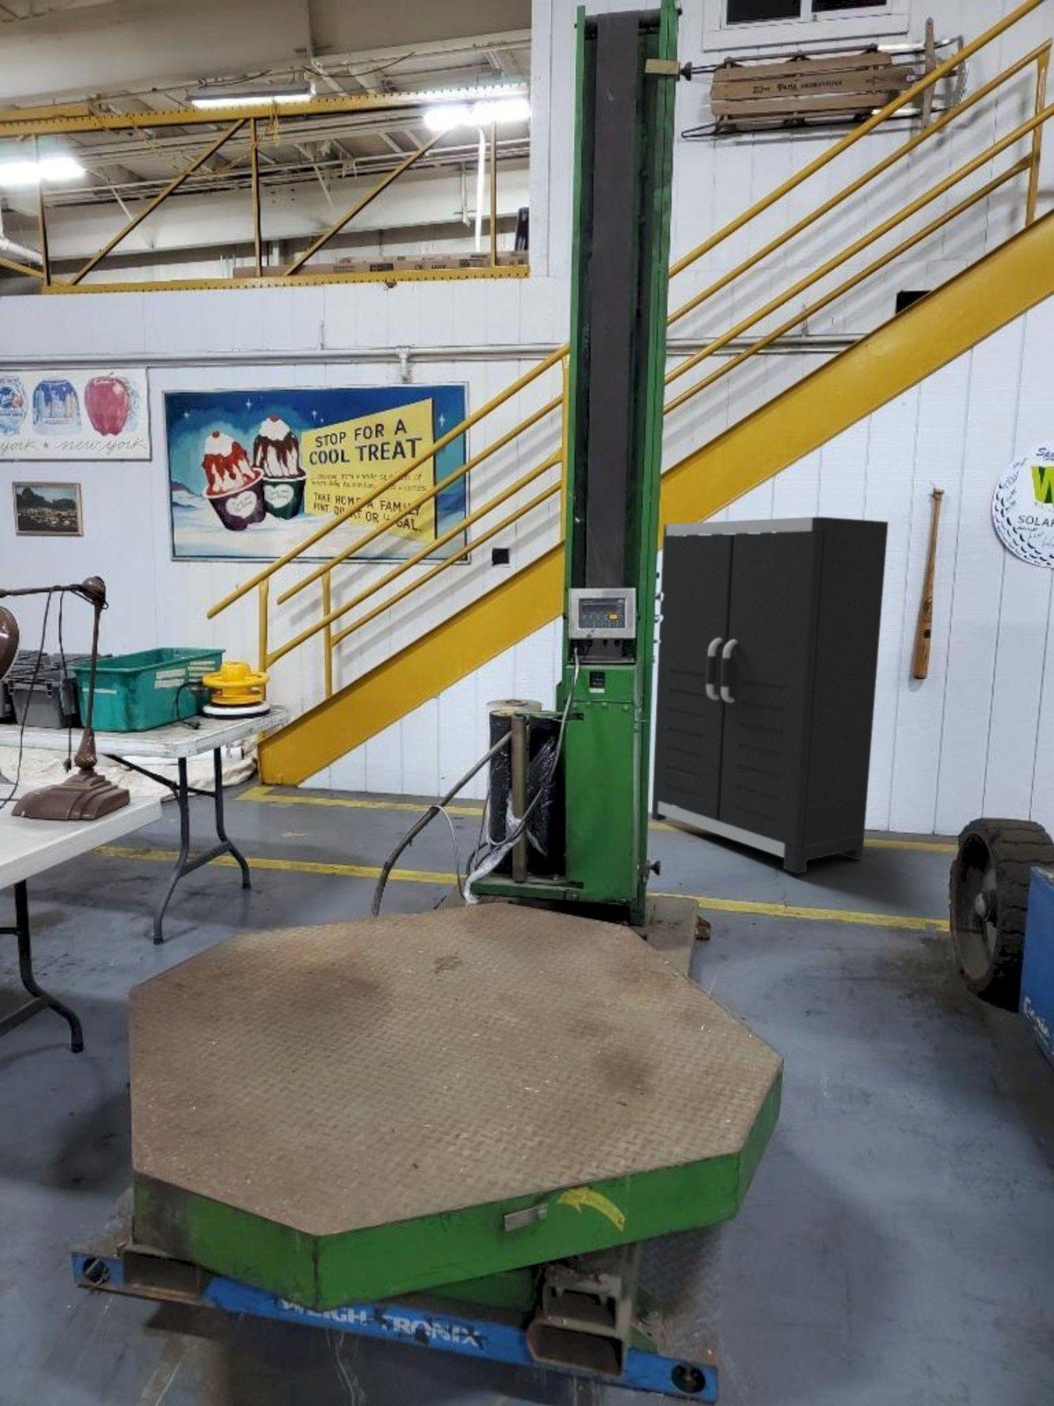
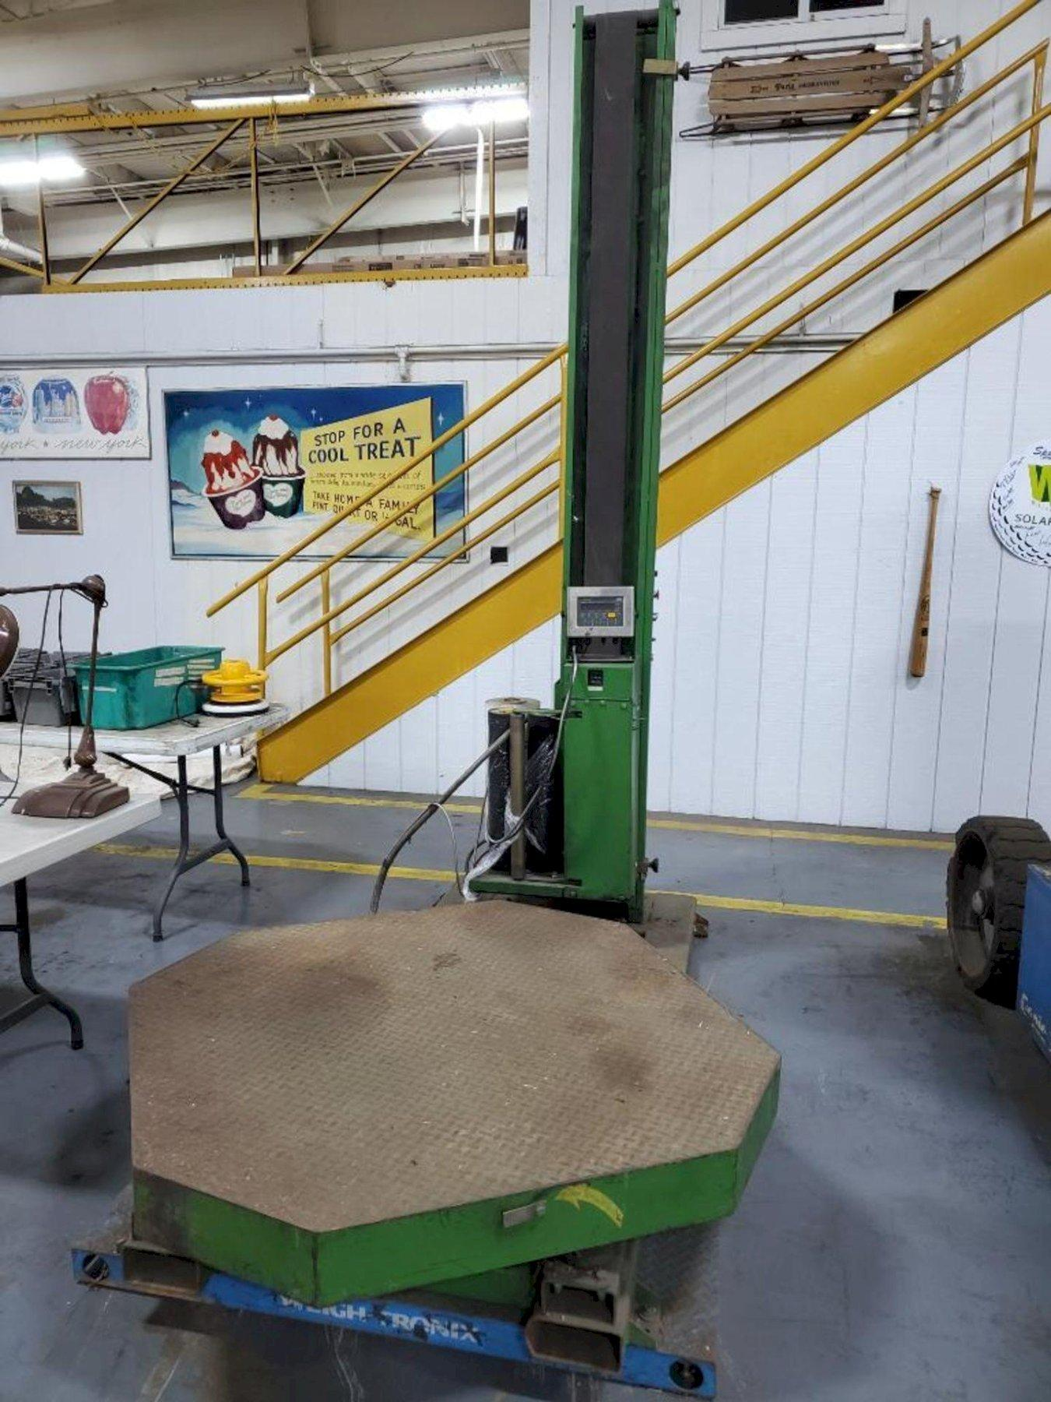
- storage cabinet (758, 683)
